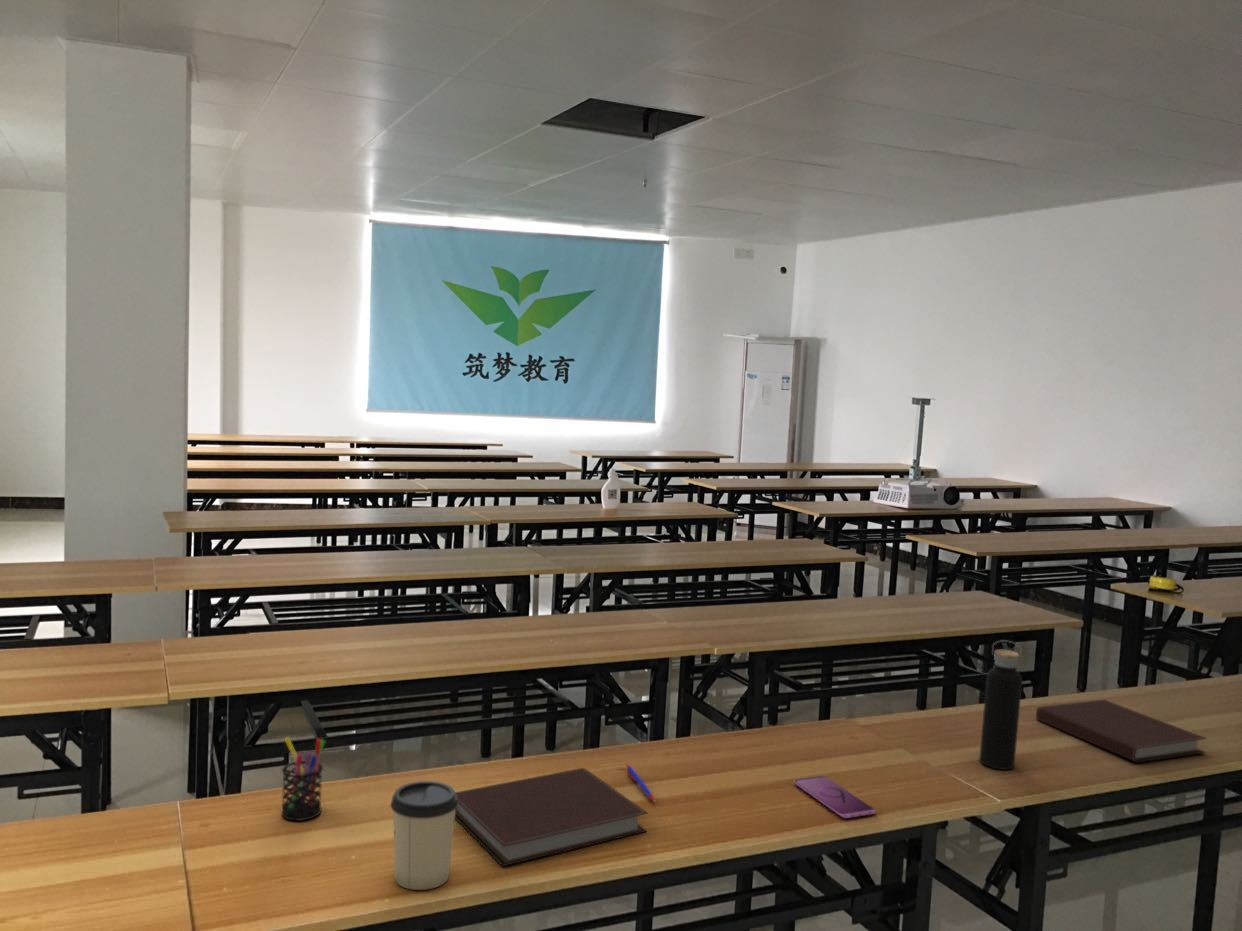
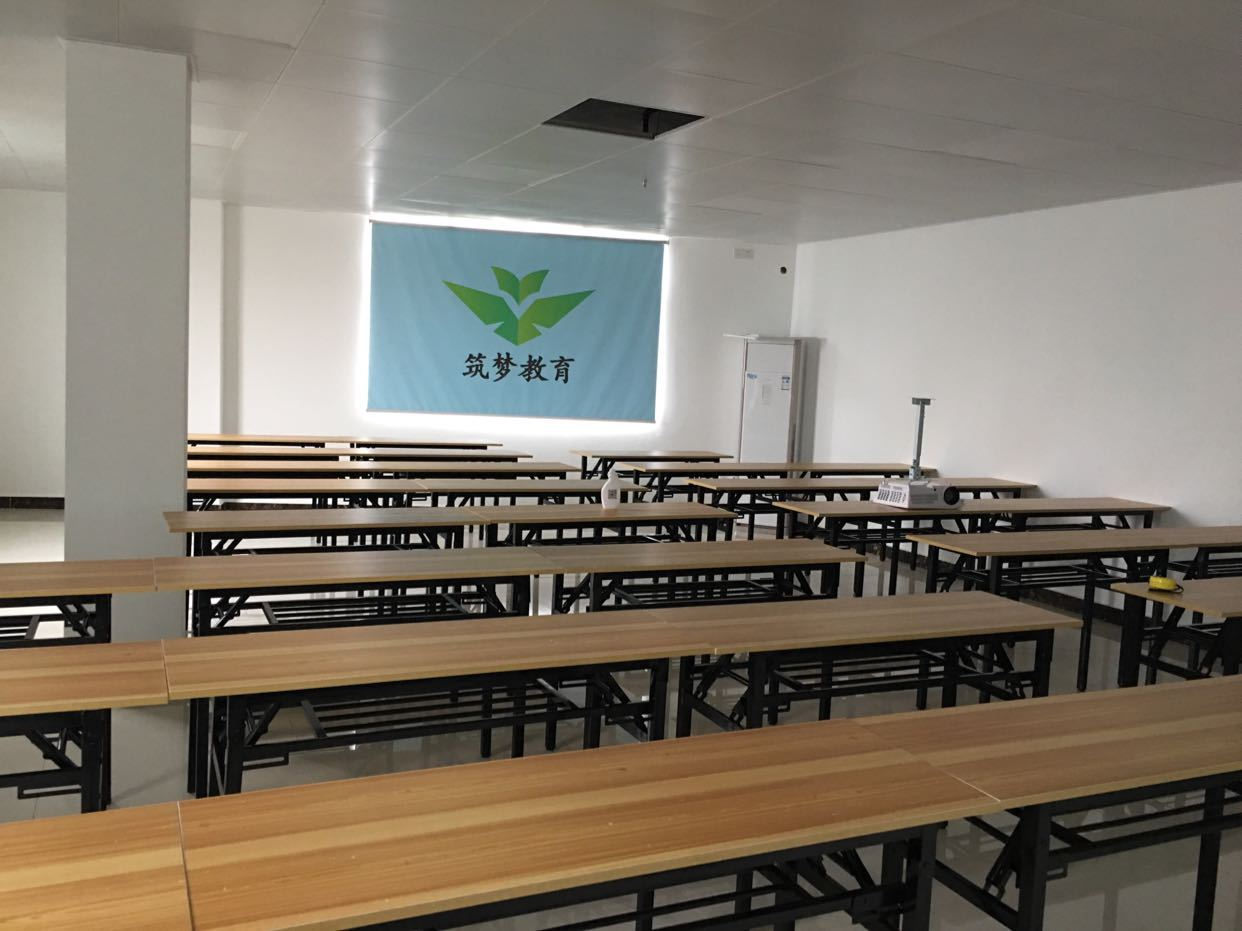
- notebook (1118, 729)
- water bottle (1002, 702)
- smartphone (833, 796)
- notebook (546, 811)
- pen (640, 782)
- pen holder (307, 773)
- cup (423, 834)
